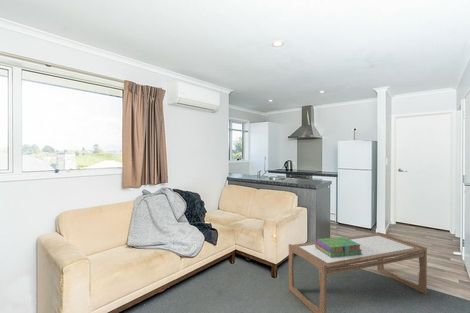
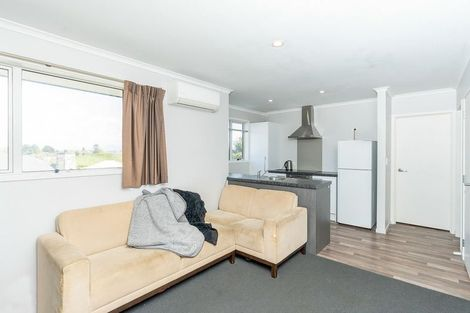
- coffee table (356, 268)
- stack of books (337, 244)
